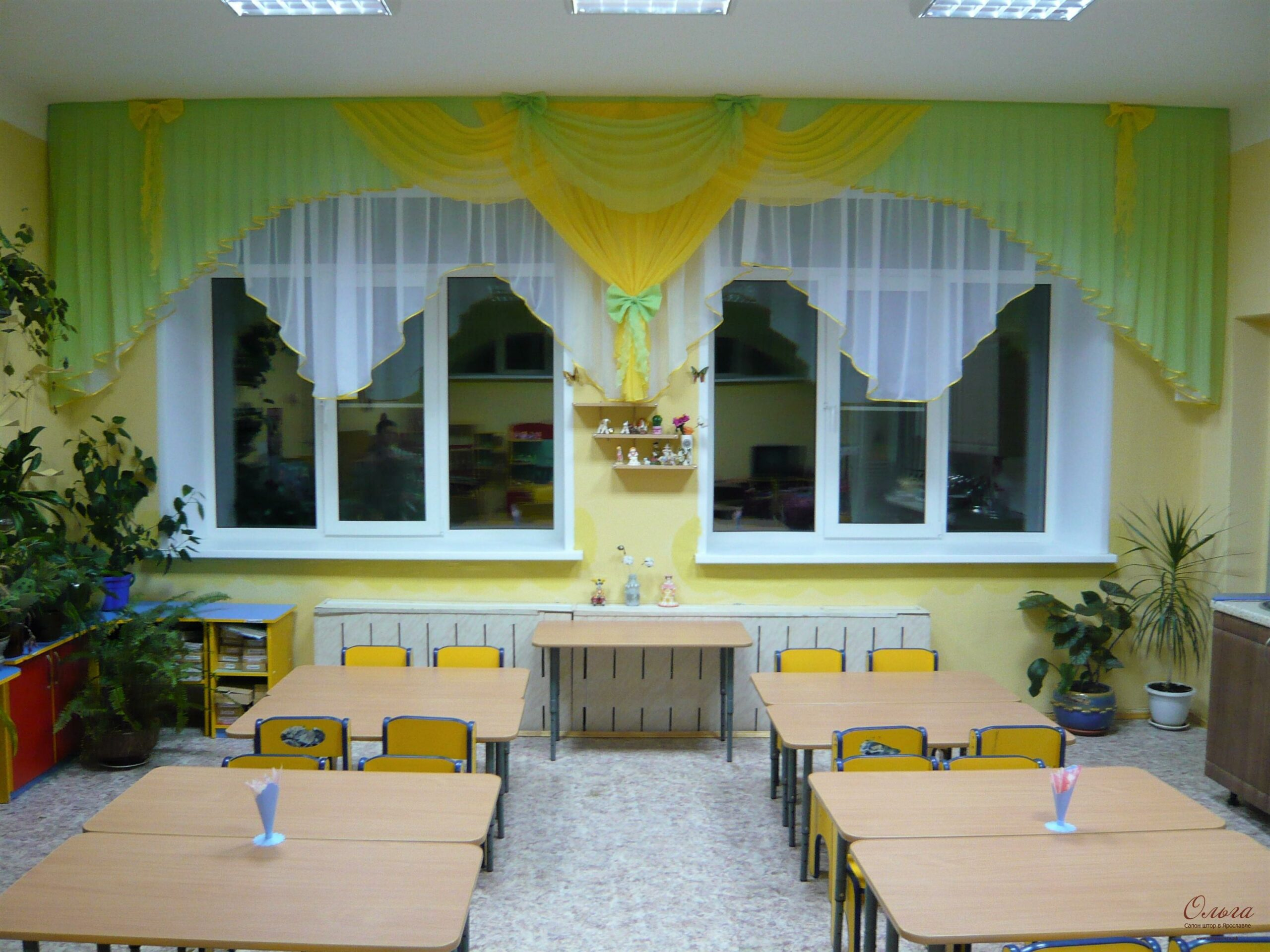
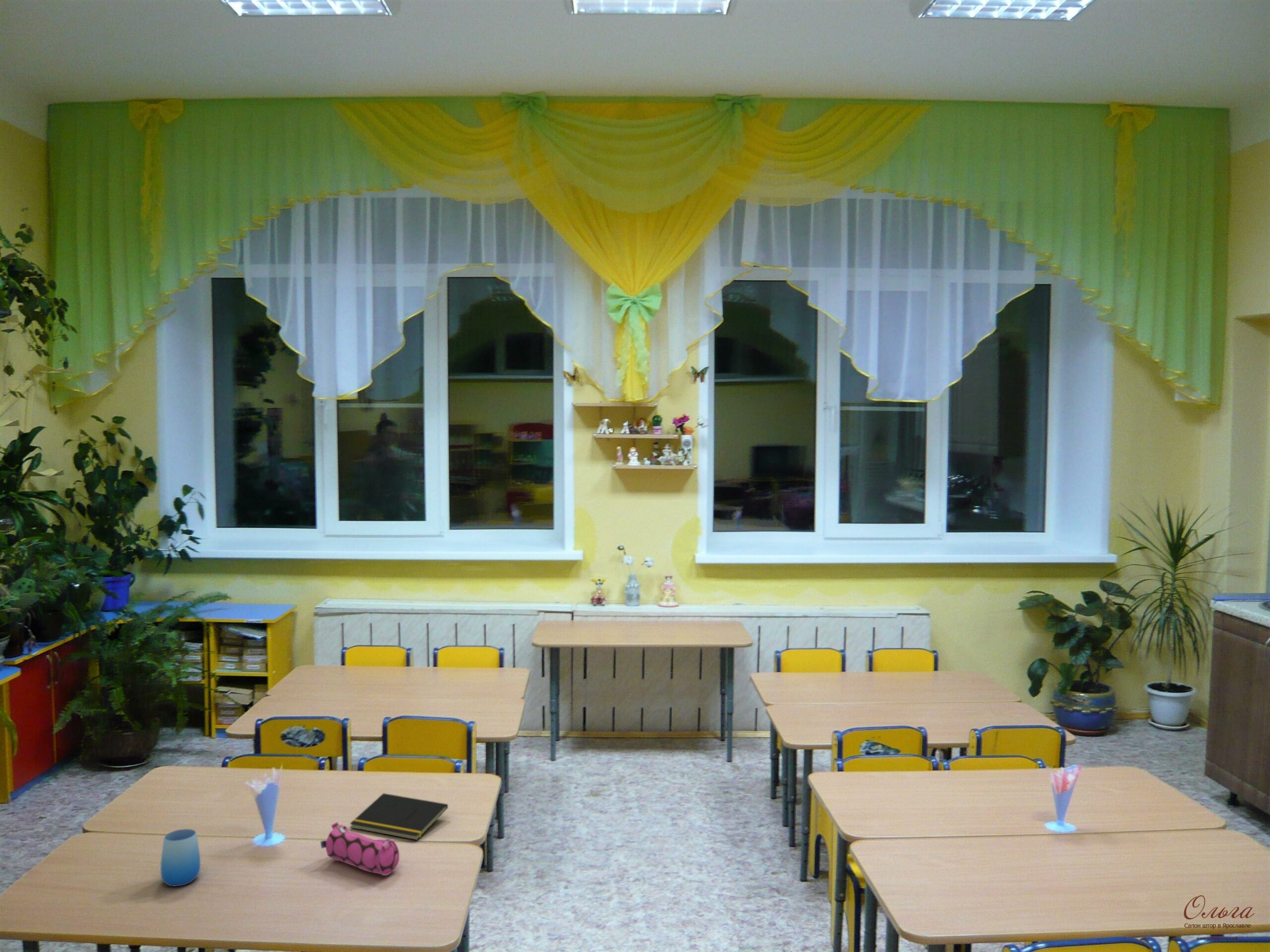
+ notepad (399, 816)
+ pencil case (362, 848)
+ cup (180, 857)
